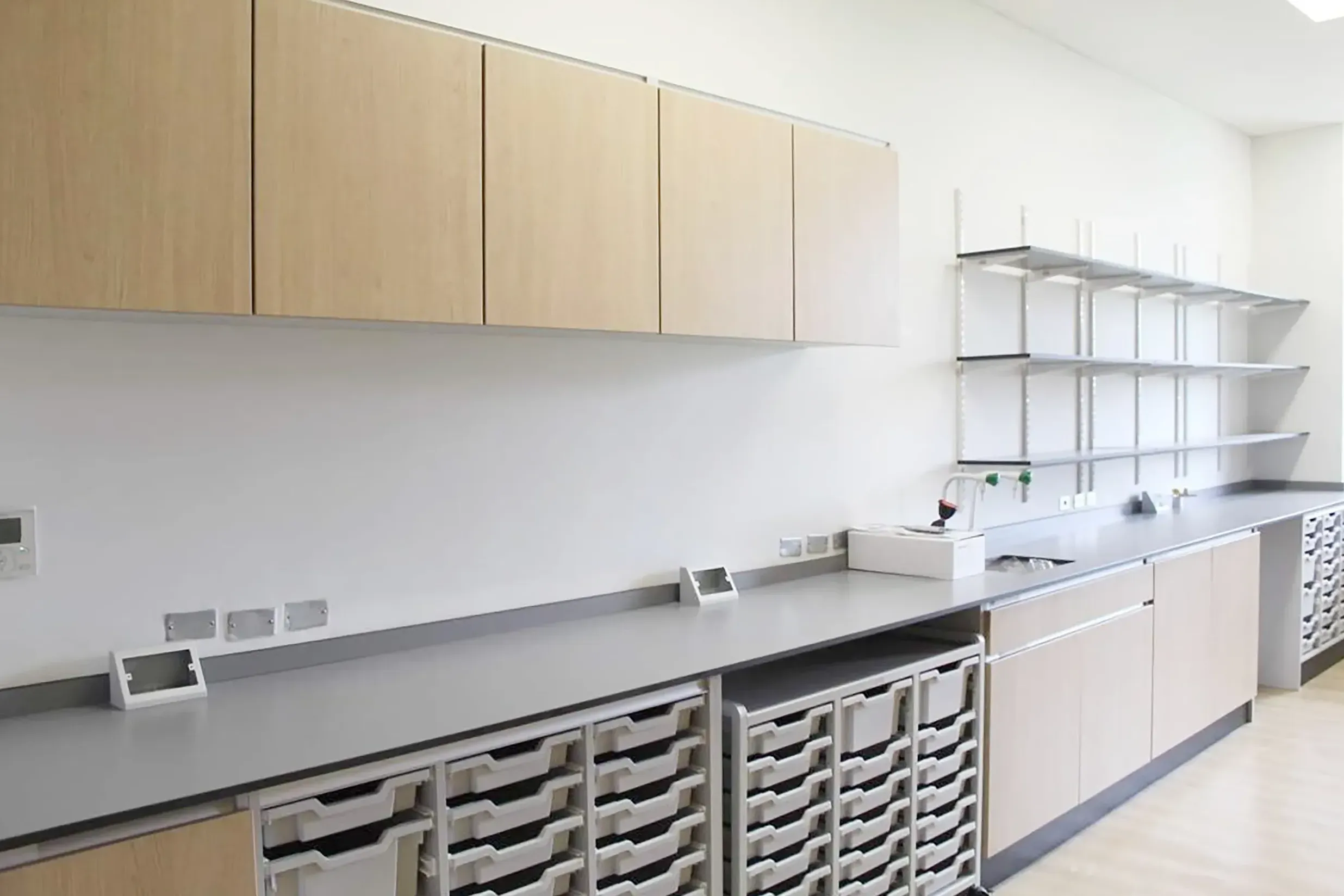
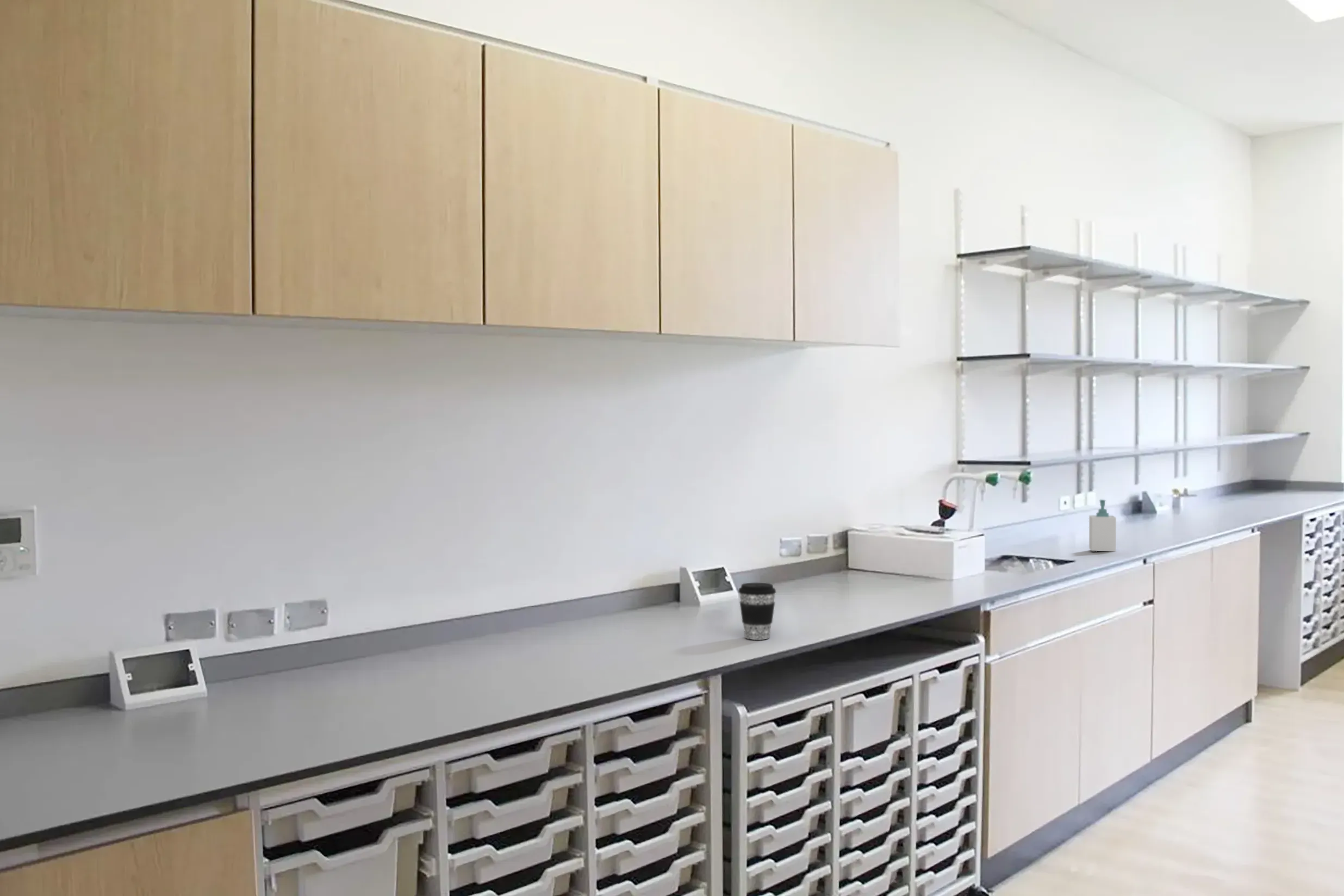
+ soap bottle (1102, 525)
+ coffee cup (757, 611)
